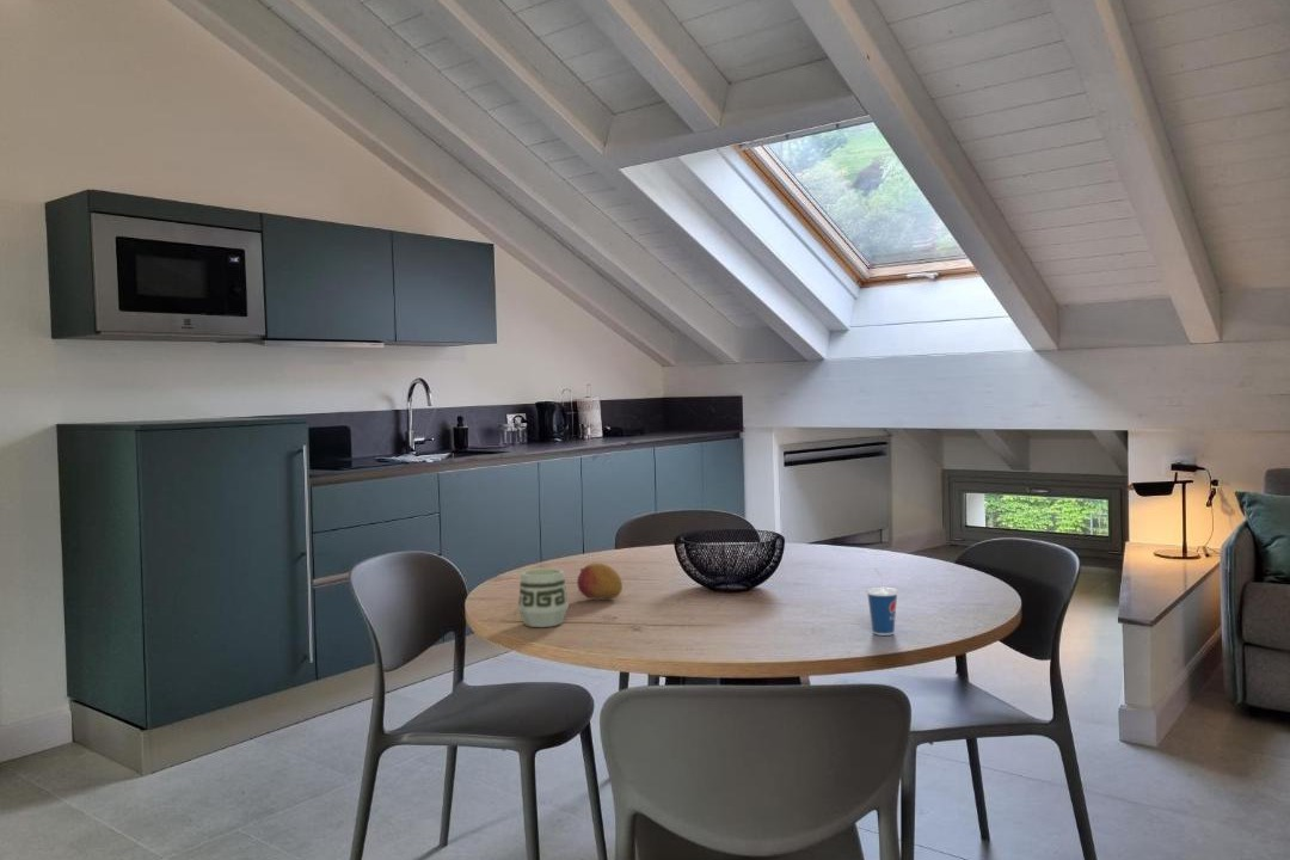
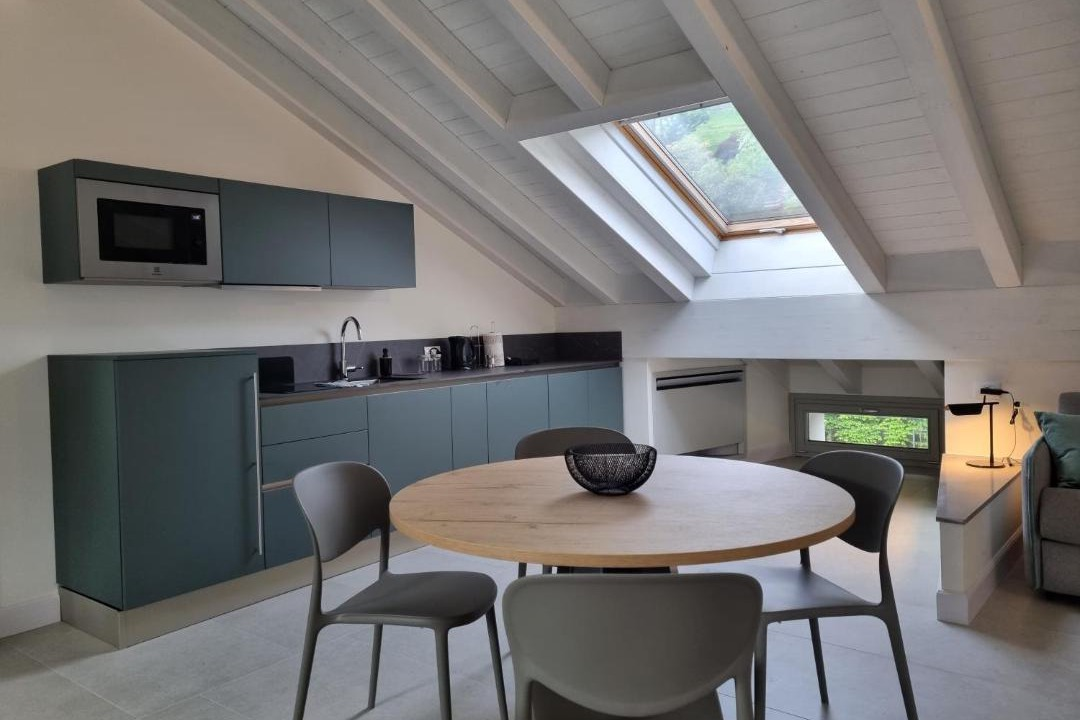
- cup (882, 600)
- cup (542, 597)
- fruit (600, 580)
